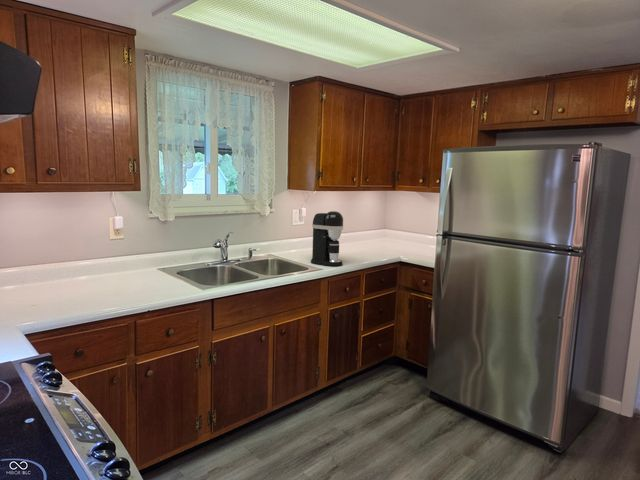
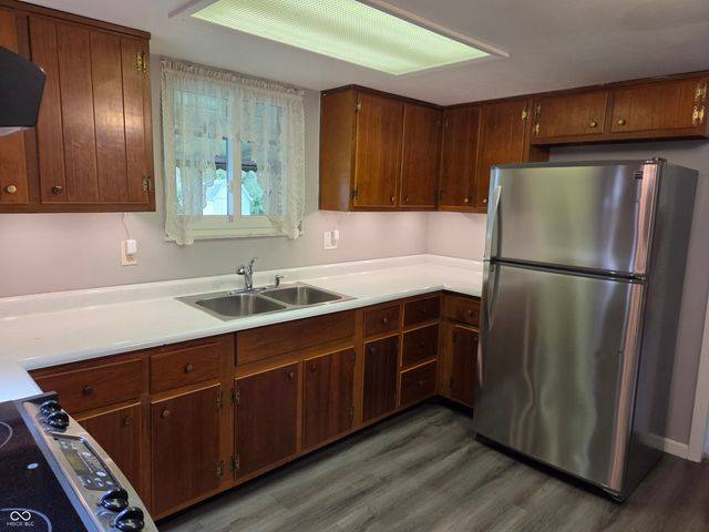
- coffee maker (327, 237)
